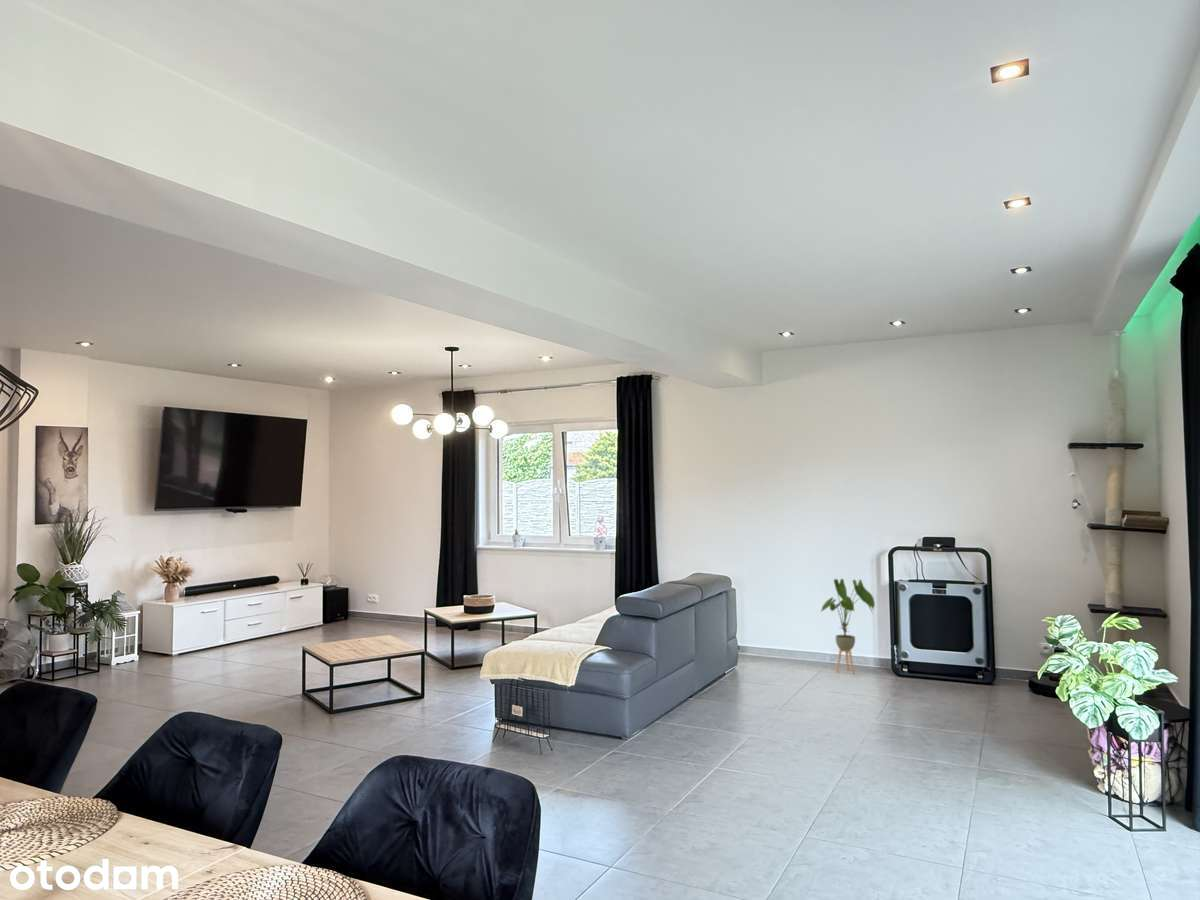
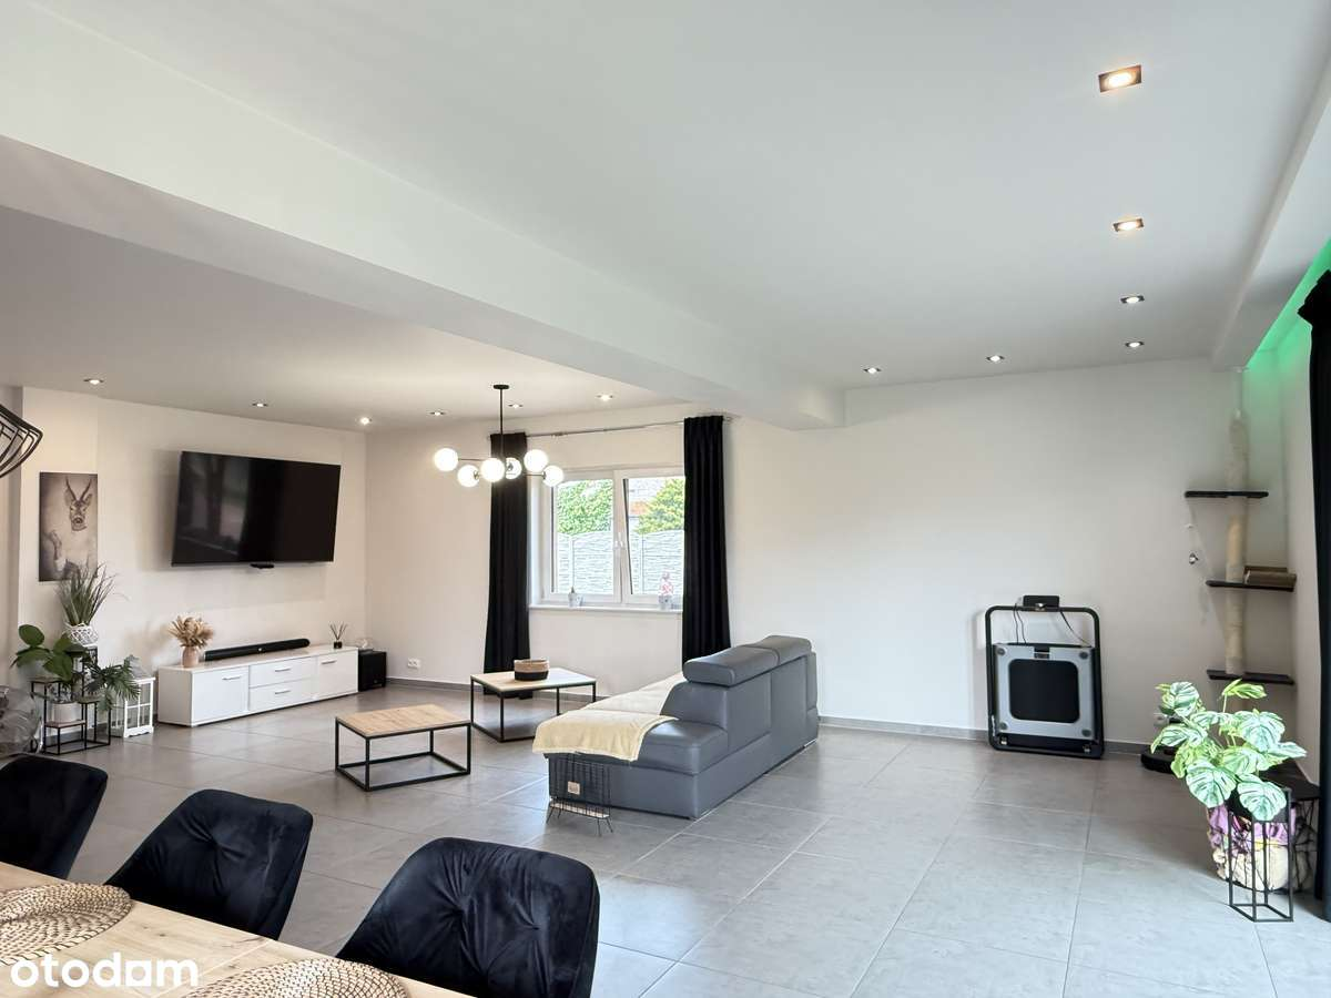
- house plant (848, 624)
